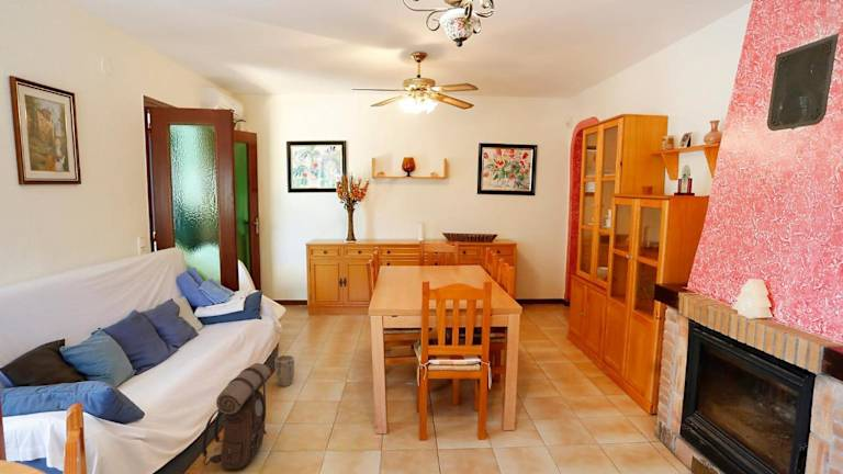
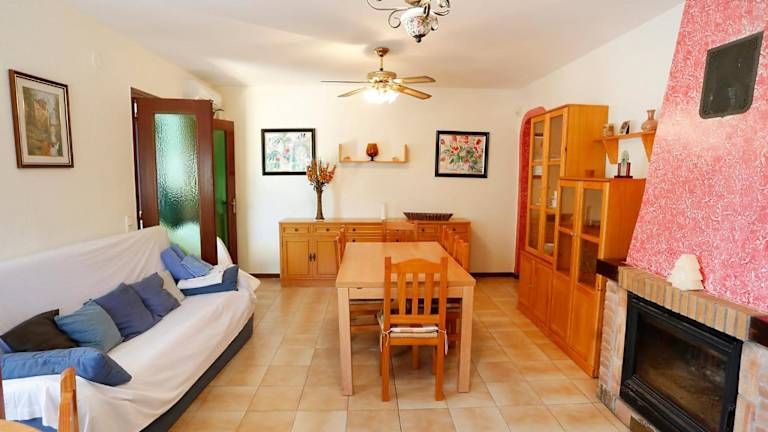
- plant pot (284, 371)
- backpack (233, 415)
